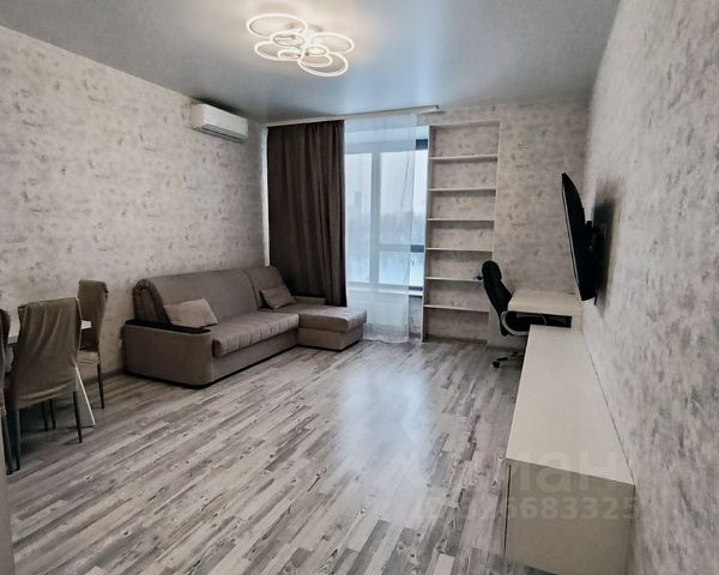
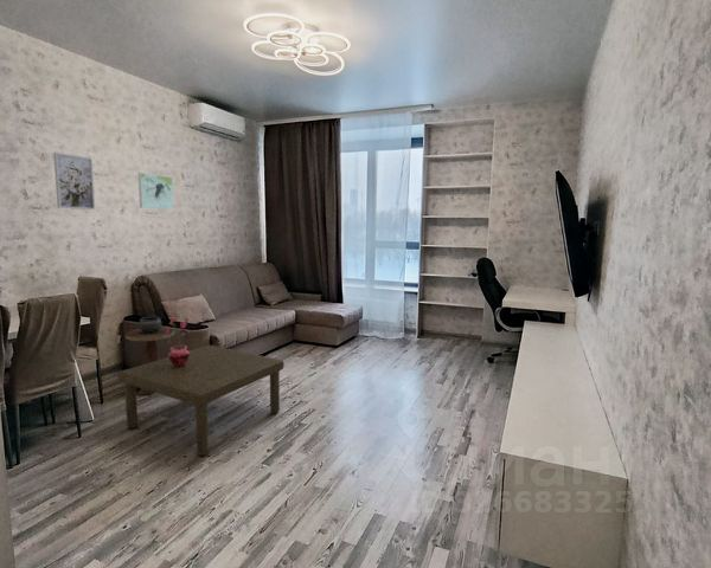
+ coffee table (205, 392)
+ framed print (156, 192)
+ side table (152, 353)
+ potted plant (178, 341)
+ wall art (75, 182)
